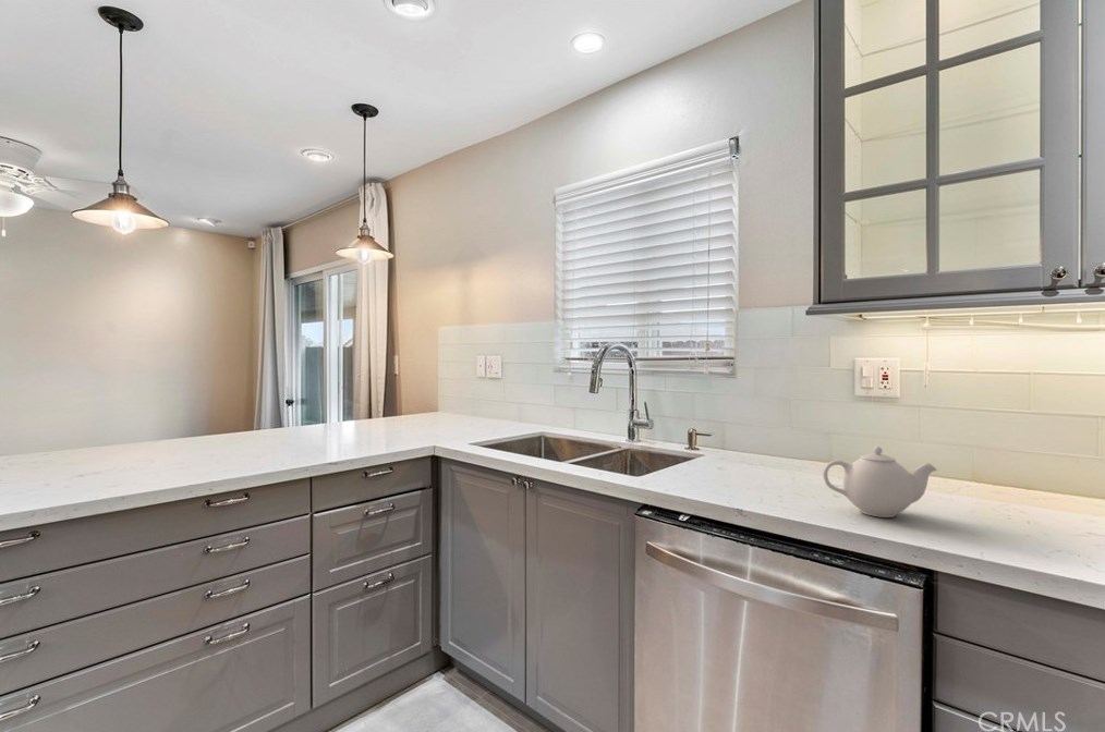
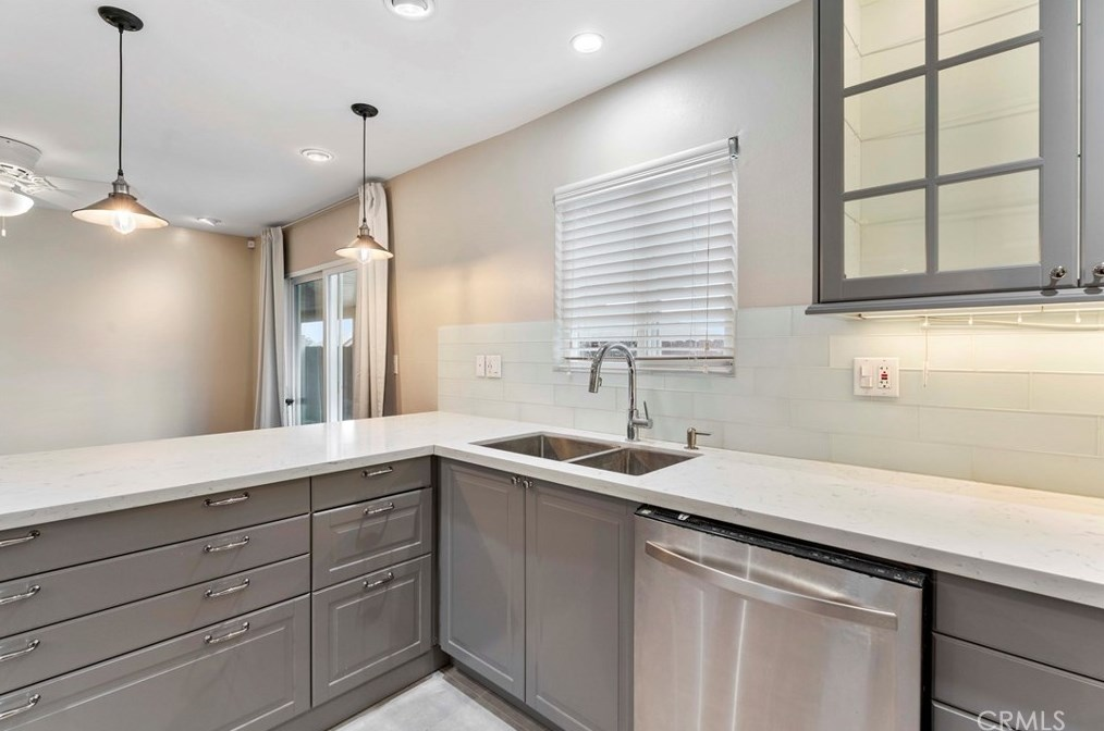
- teapot (877, 479)
